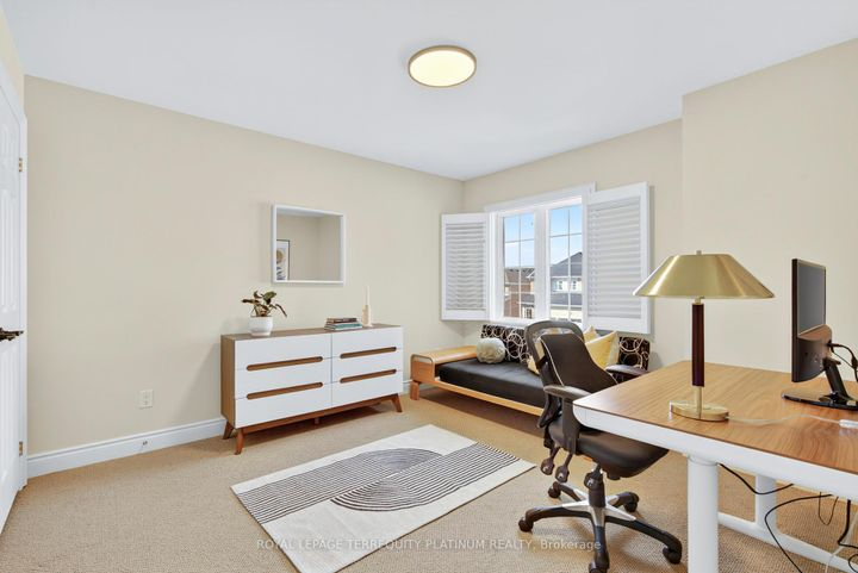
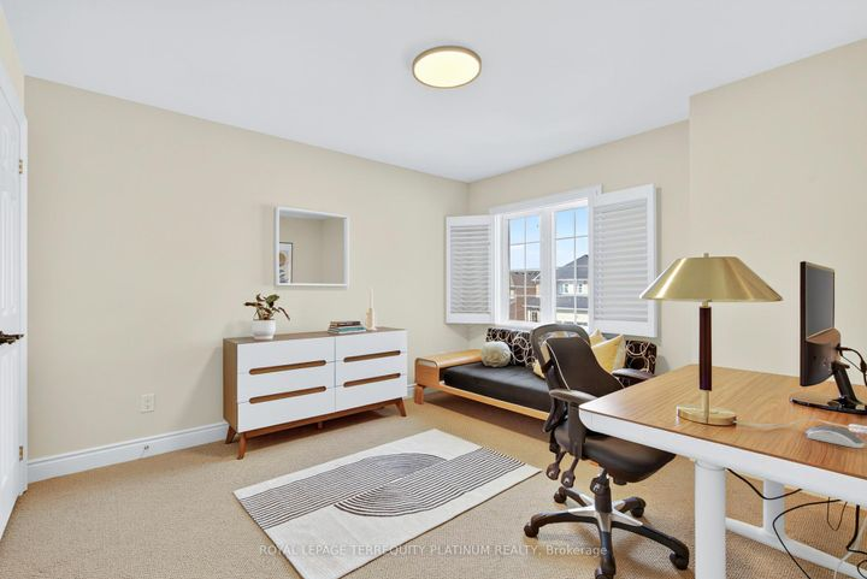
+ computer mouse (833, 433)
